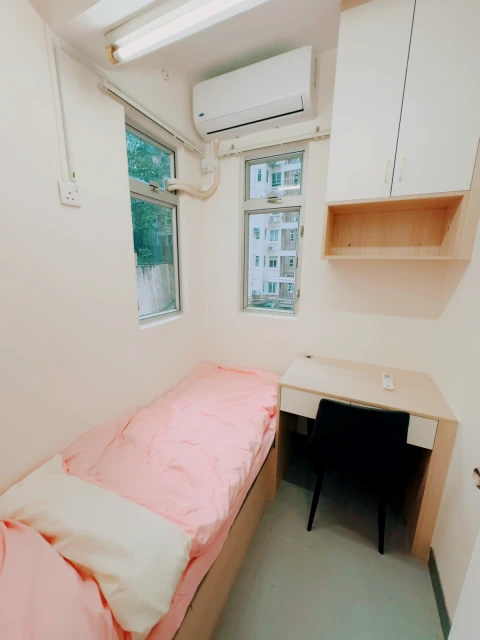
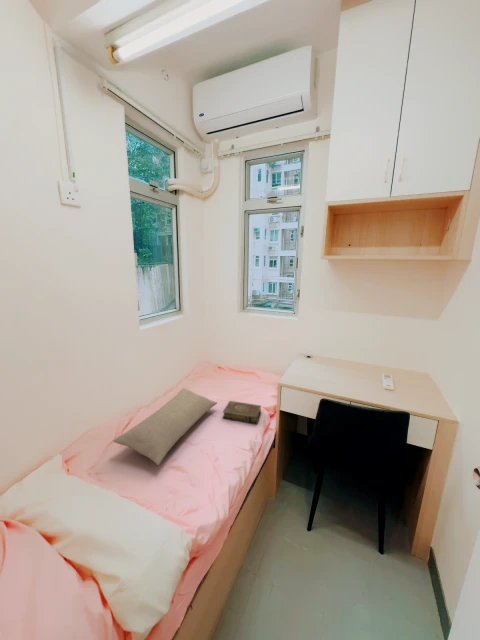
+ book (242, 411)
+ pillow (172, 419)
